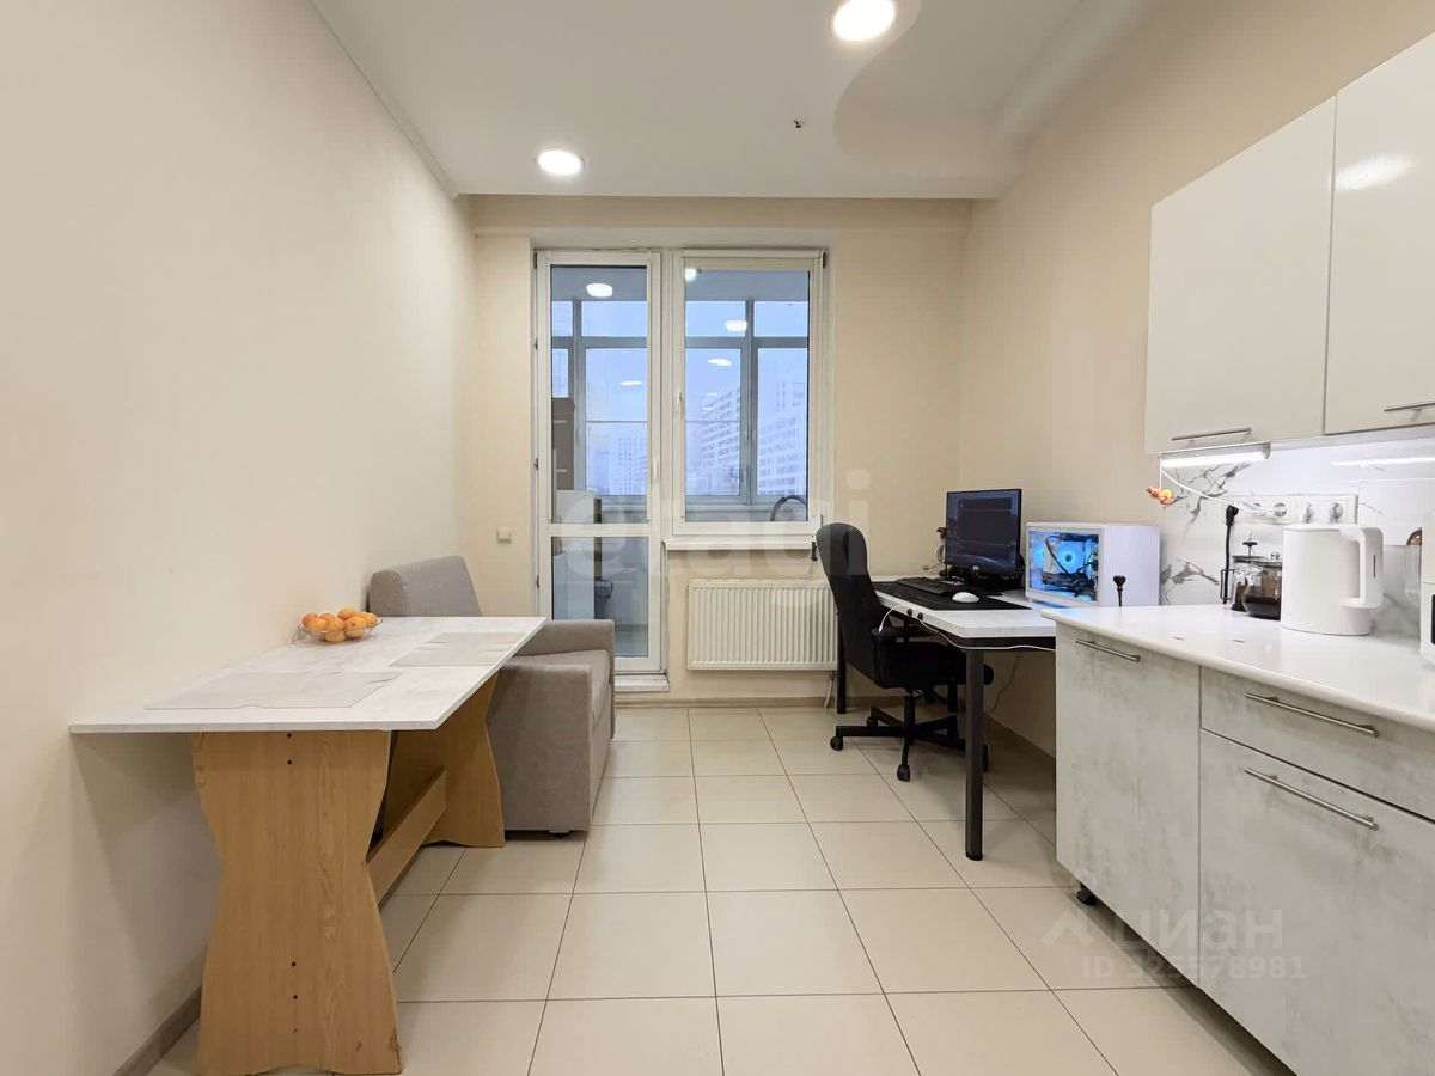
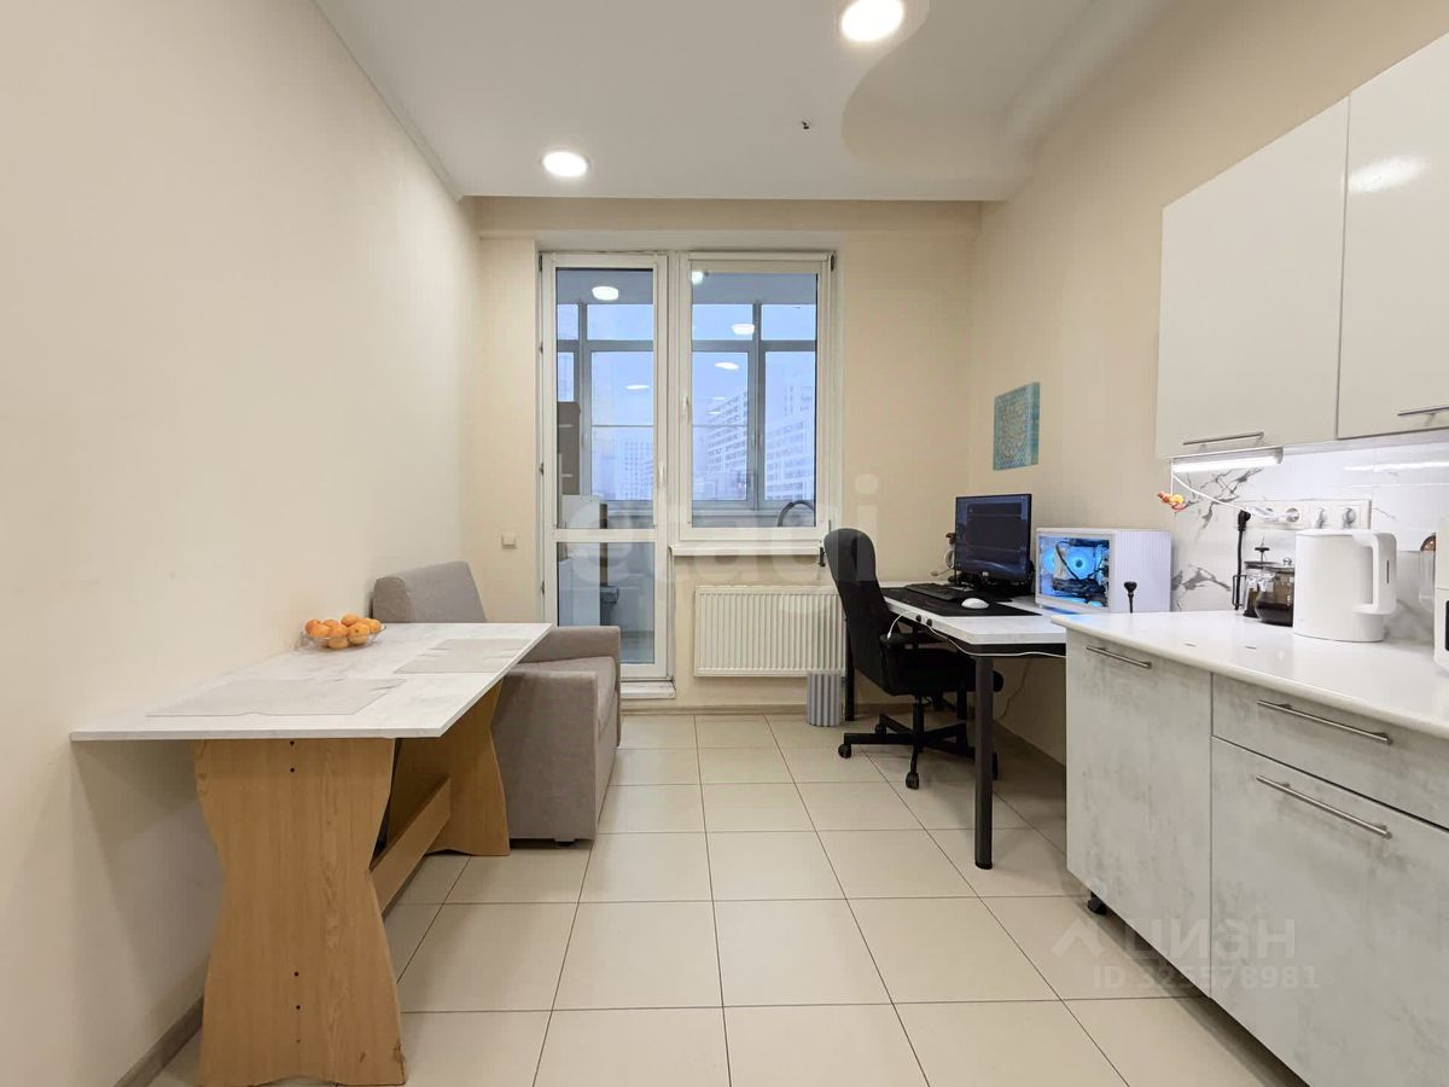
+ wastebasket (824, 696)
+ wall art (1014, 429)
